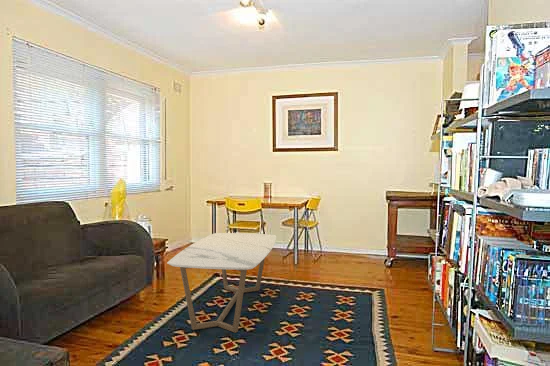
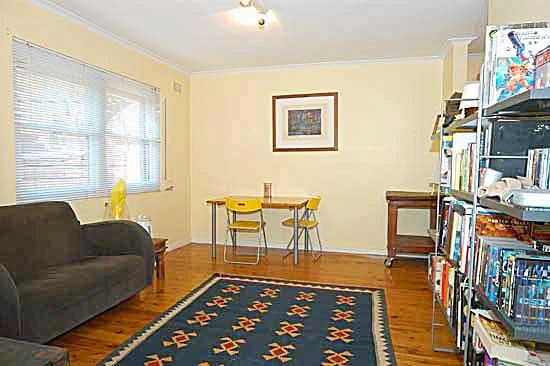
- coffee table (226, 276)
